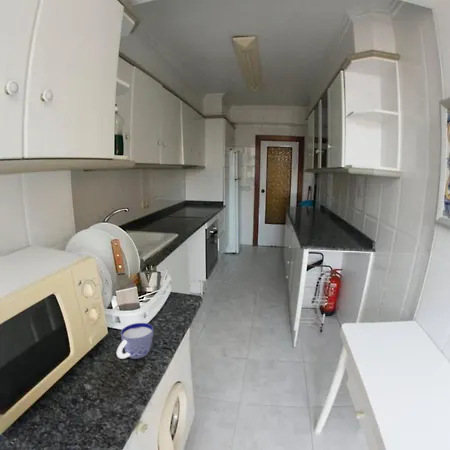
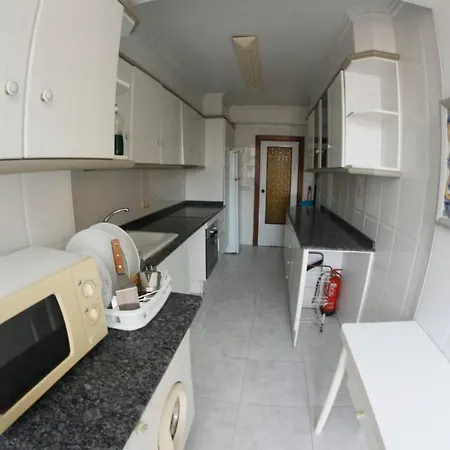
- cup (133, 344)
